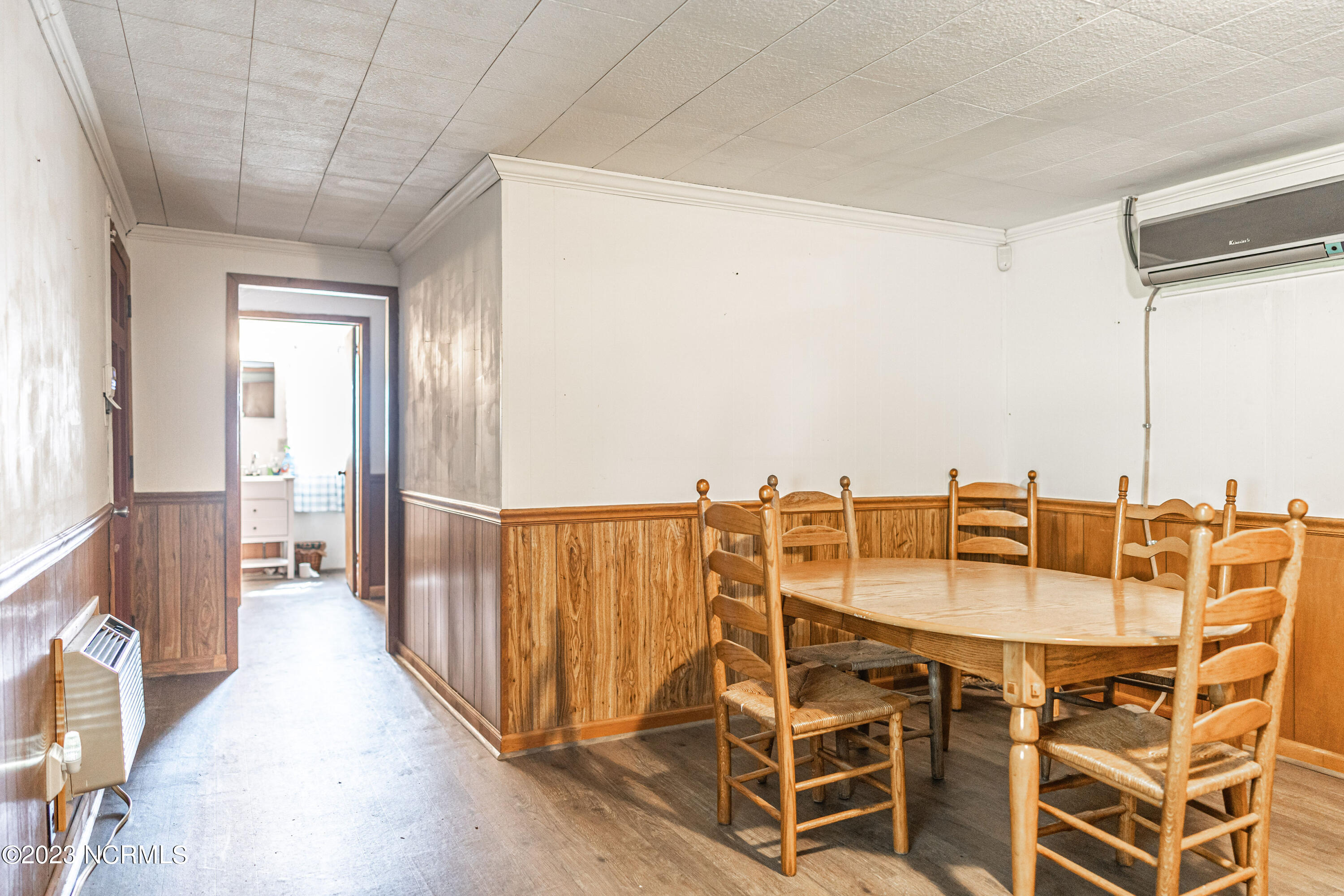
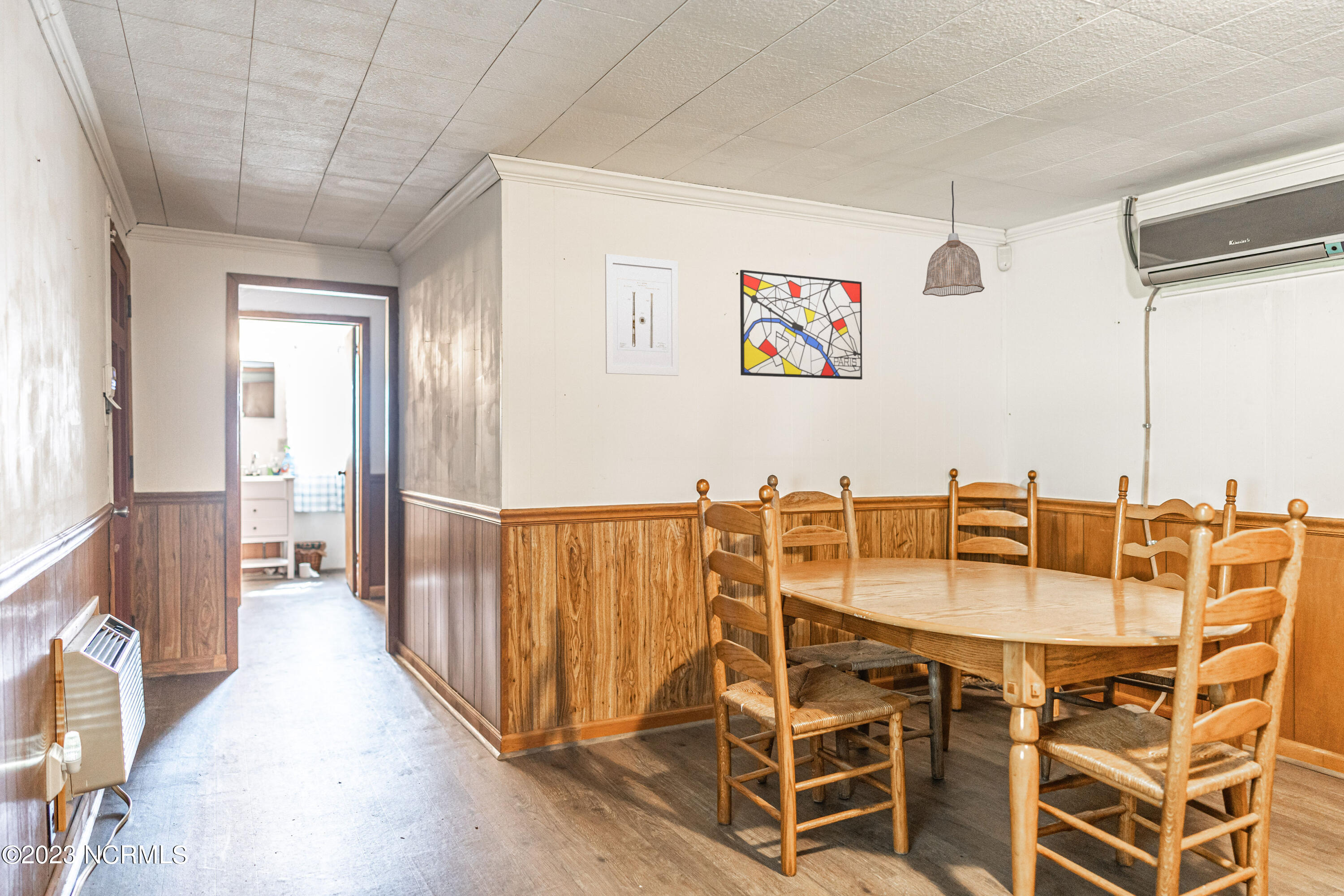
+ pendant lamp (953, 236)
+ wall art (803, 327)
+ wall art (642, 316)
